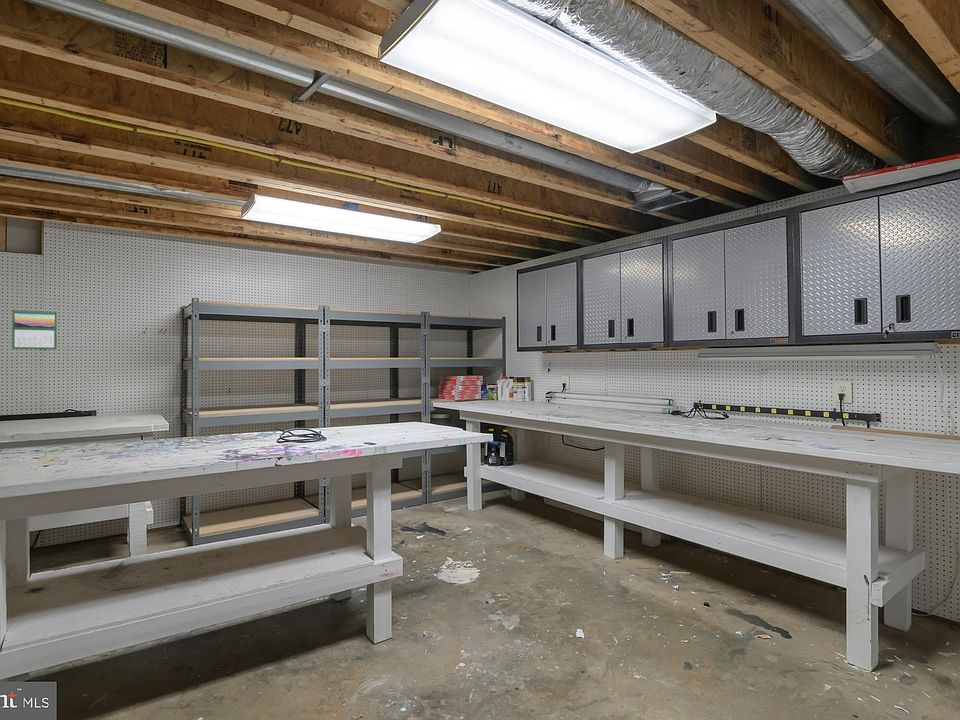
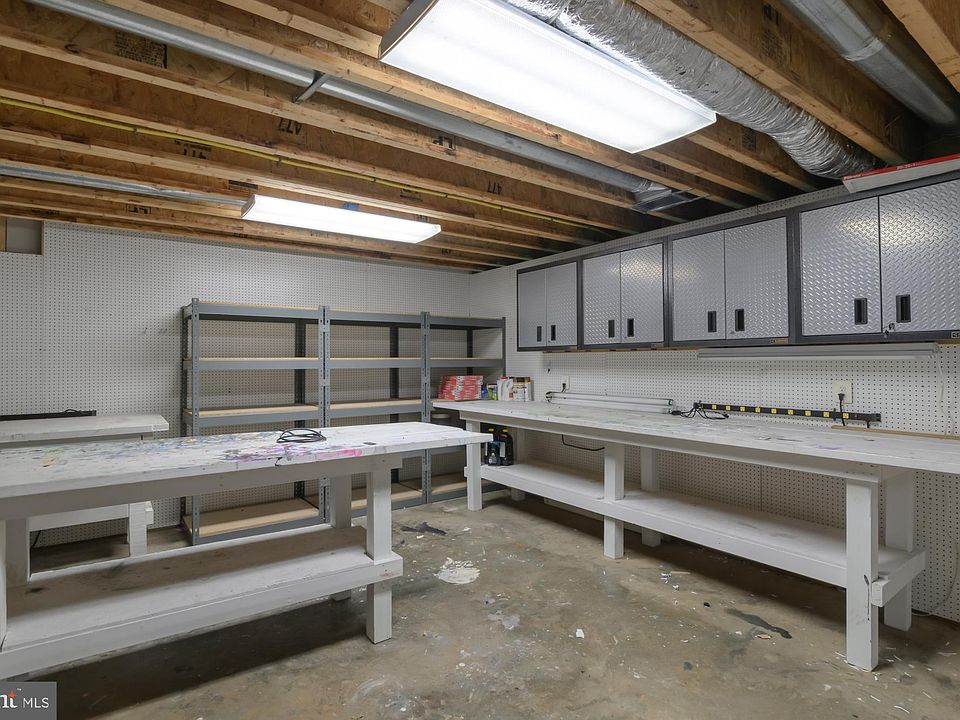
- calendar (35, 329)
